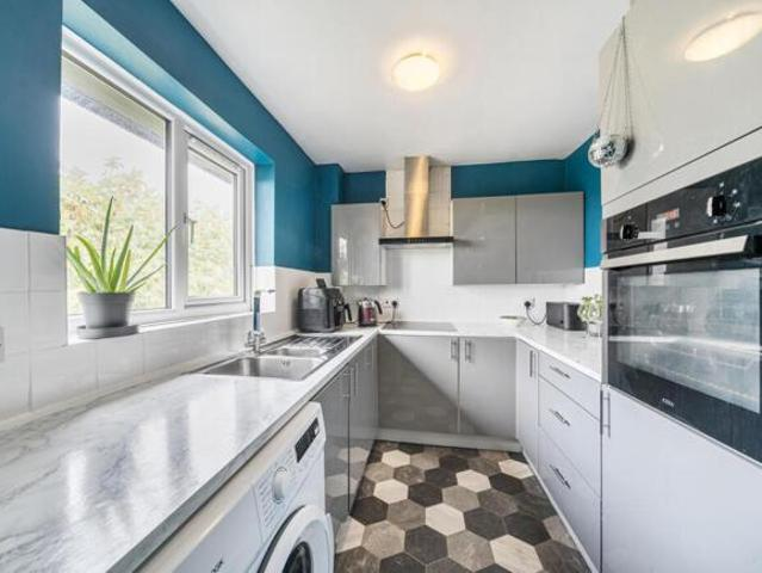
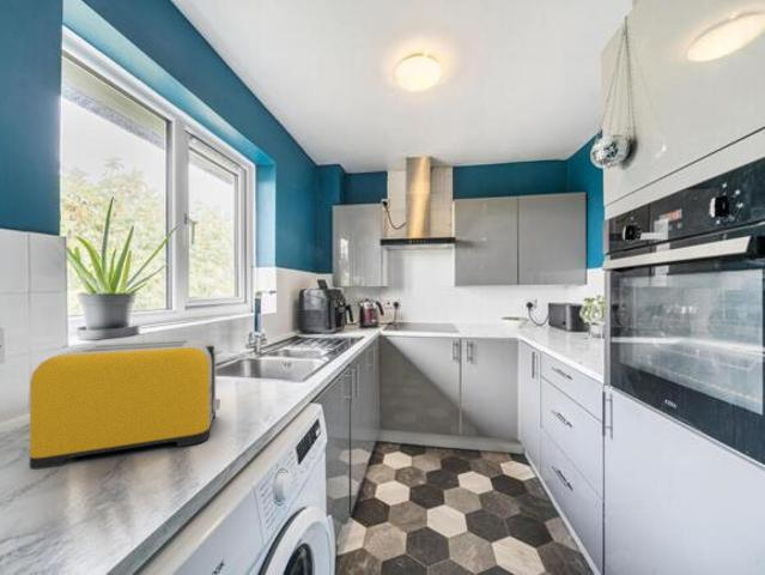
+ toaster (144, 389)
